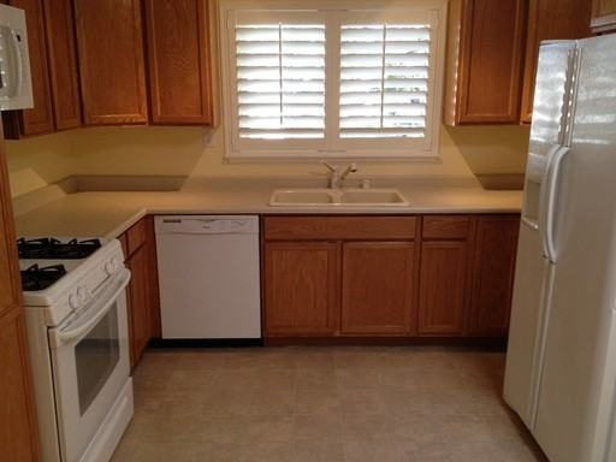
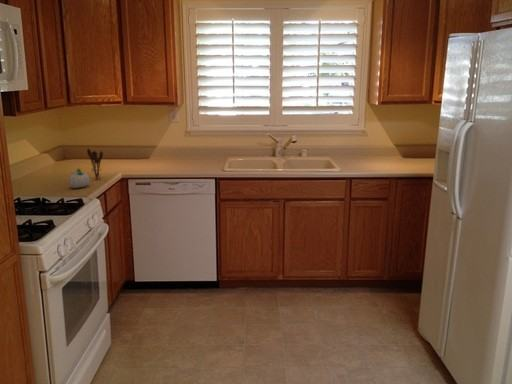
+ succulent planter (78, 177)
+ utensil holder (95, 164)
